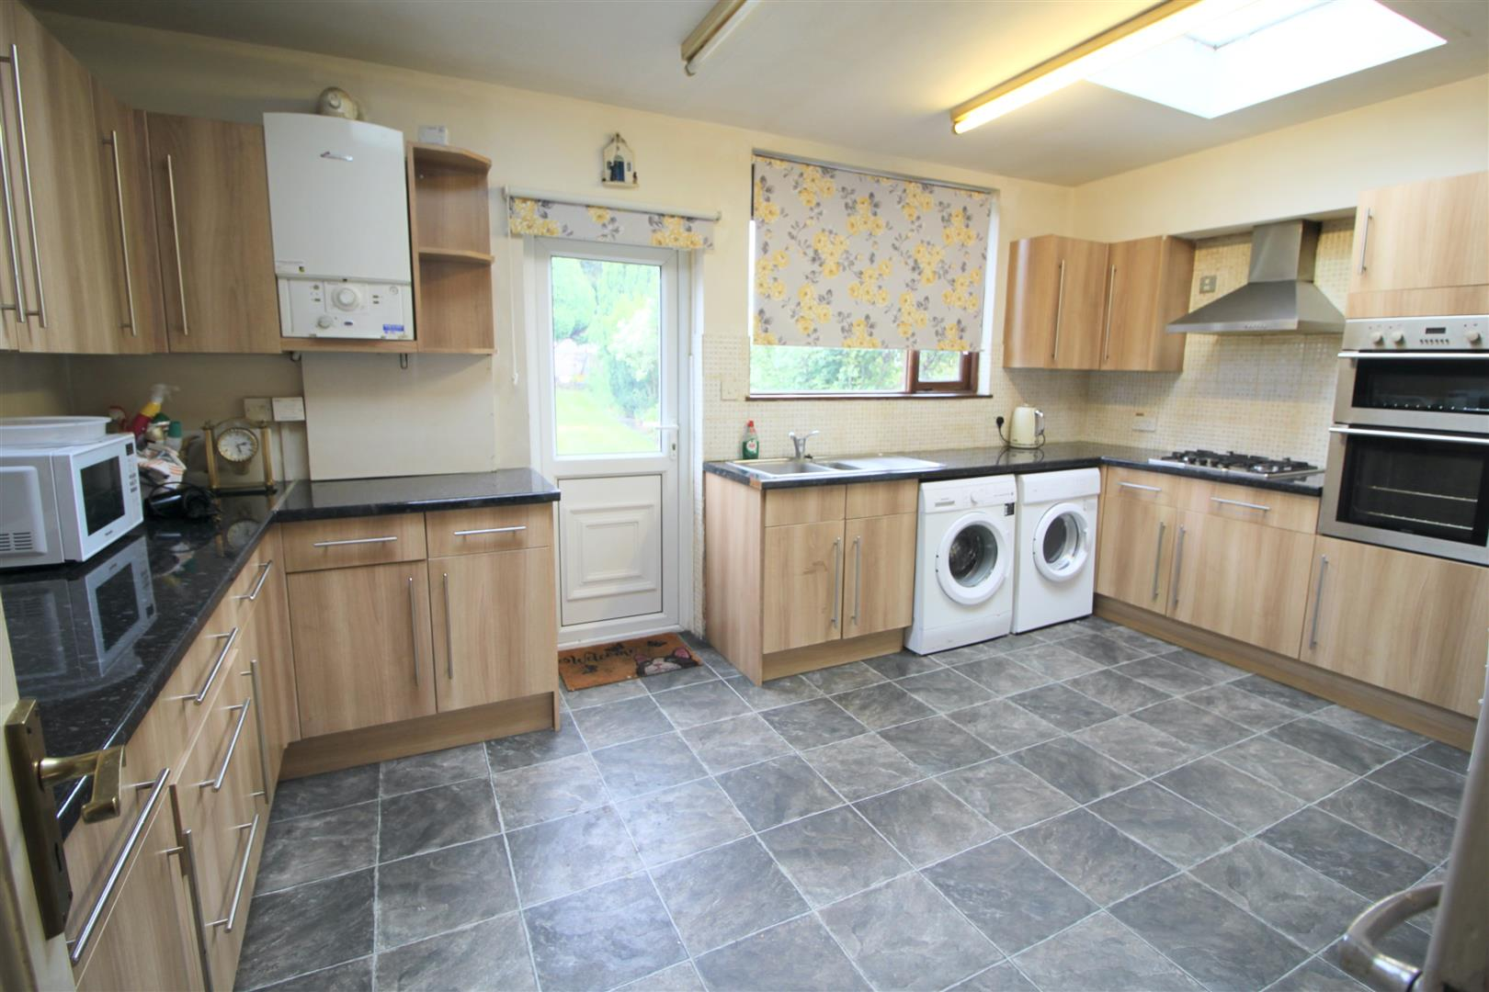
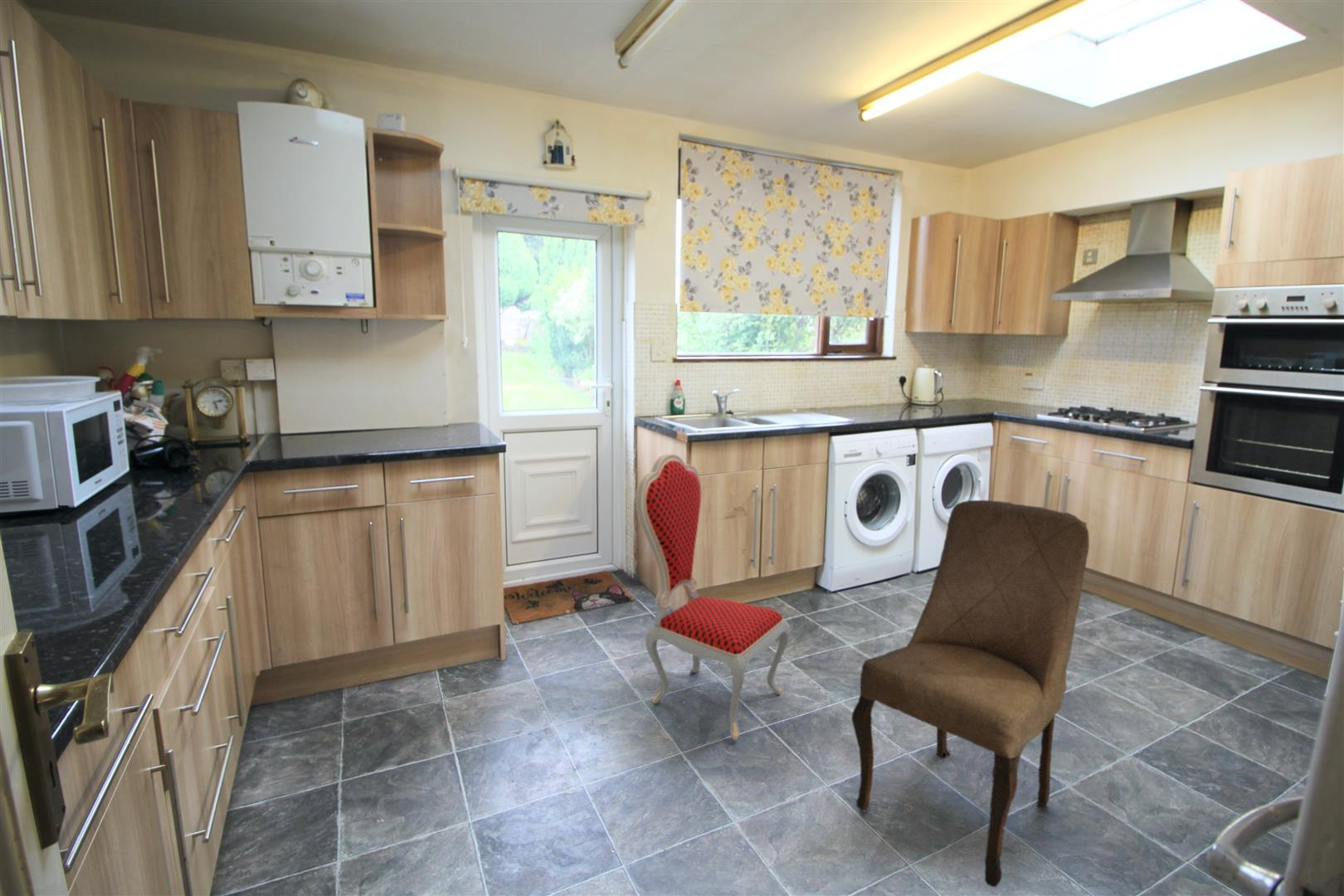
+ dining chair (713, 597)
+ dining chair (970, 668)
